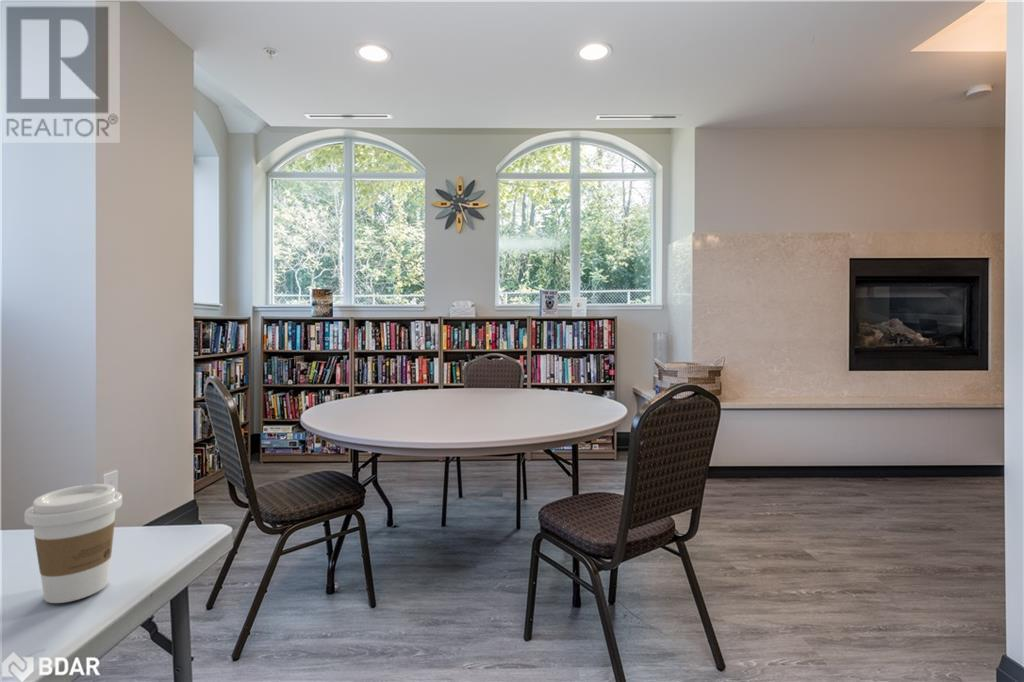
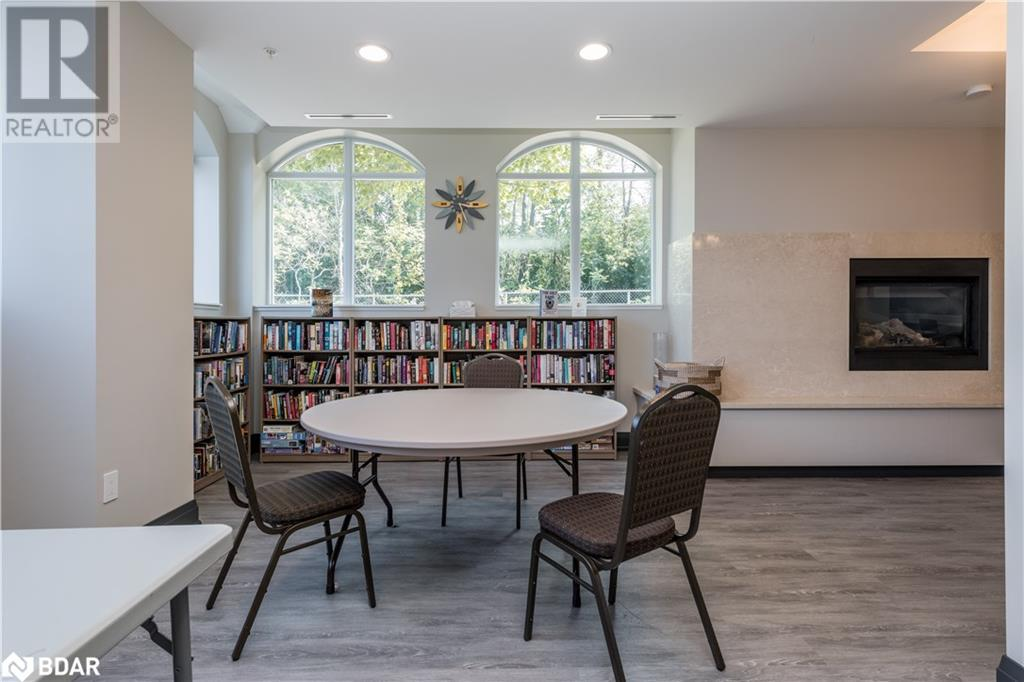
- coffee cup (76, 541)
